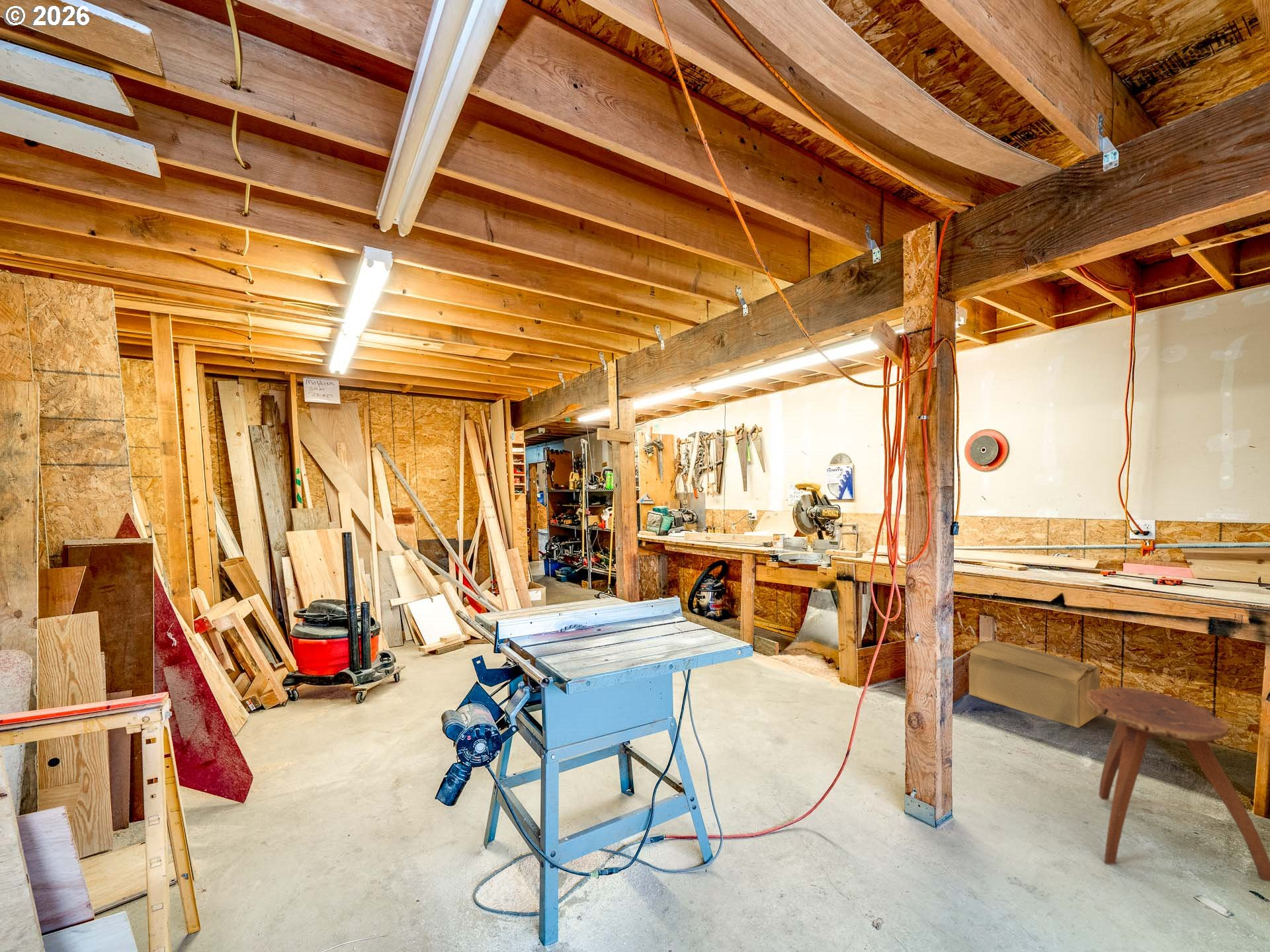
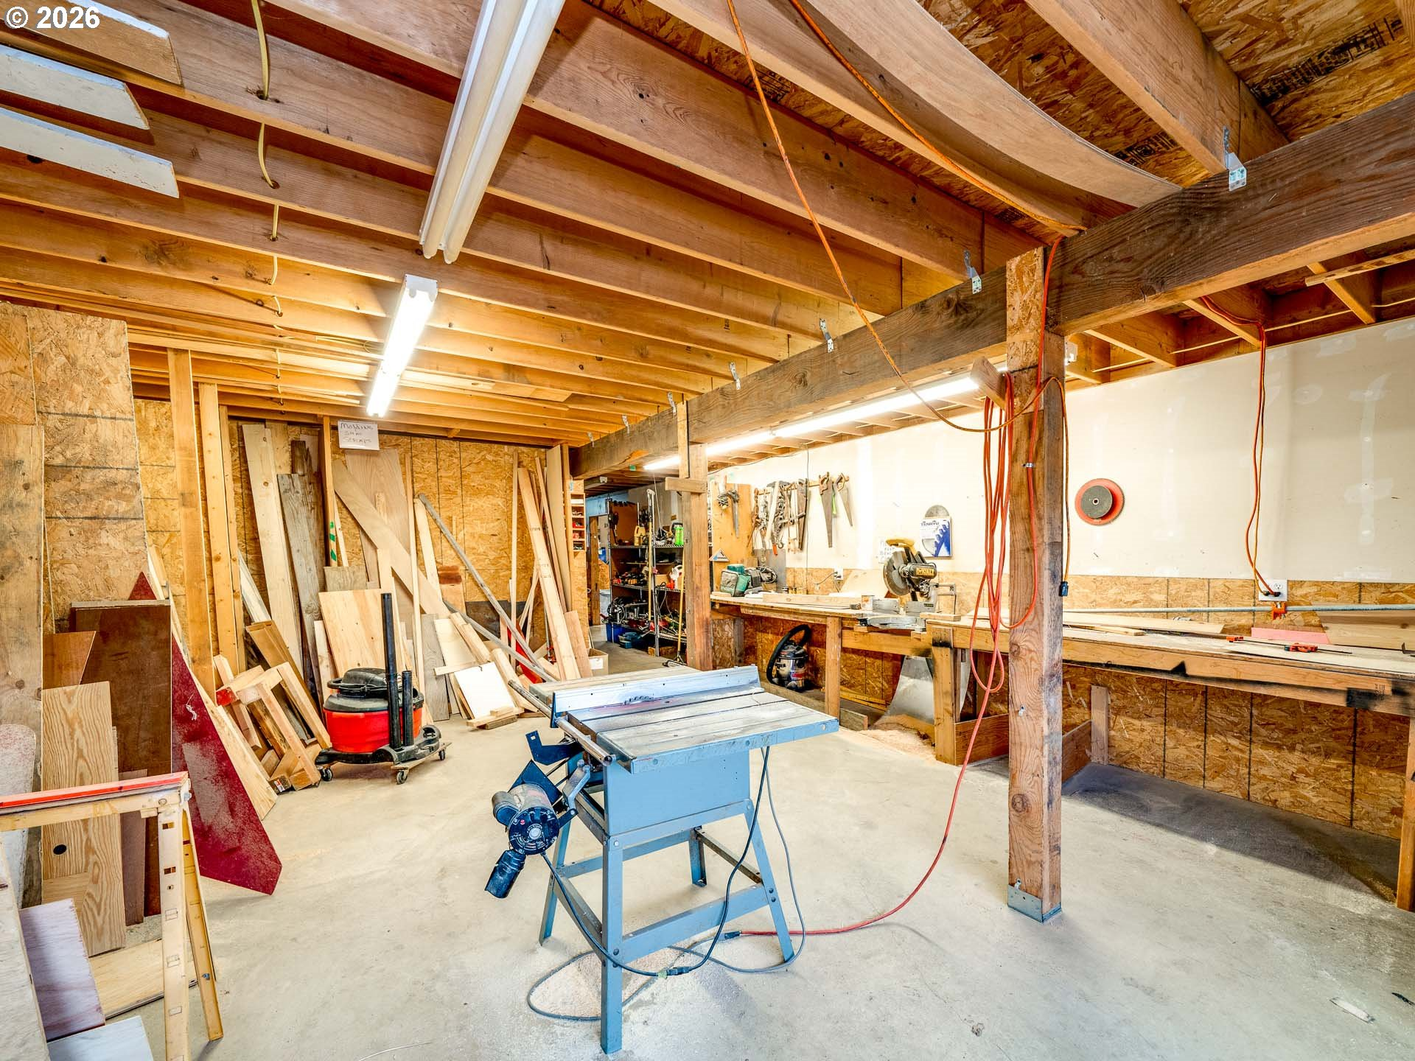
- stool (1140, 767)
- cardboard box (1031, 678)
